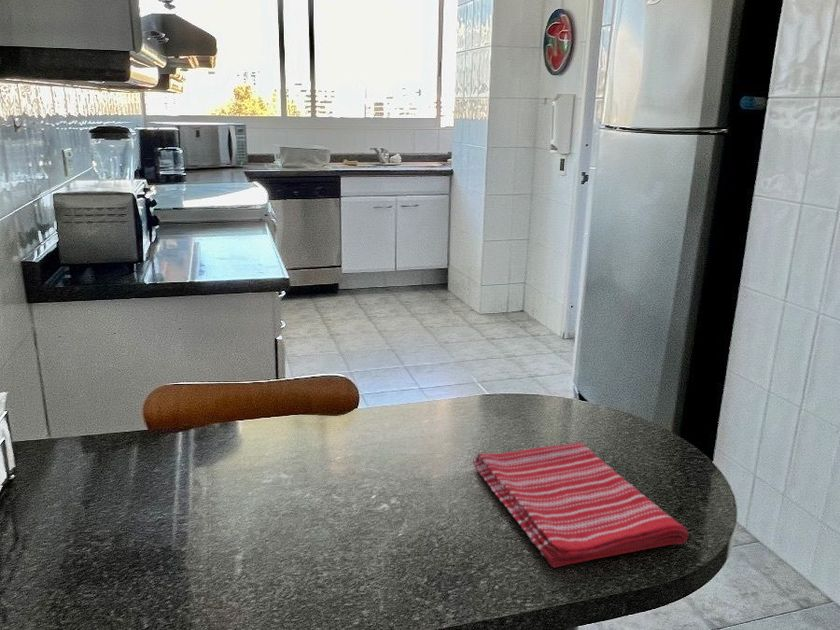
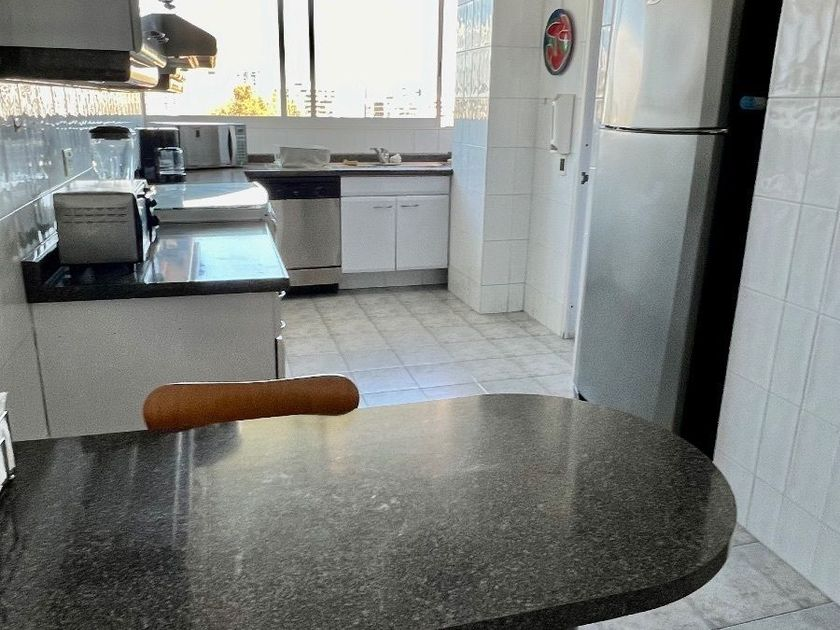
- dish towel (571, 493)
